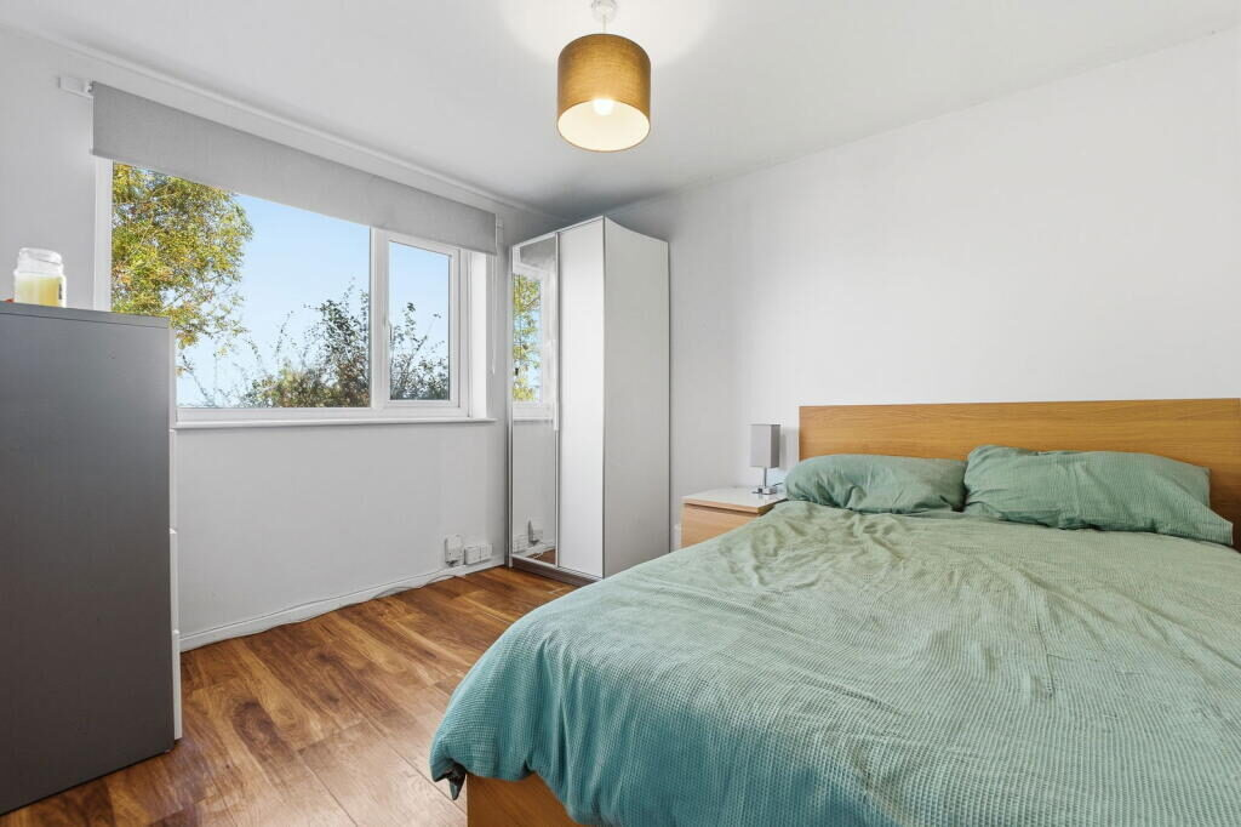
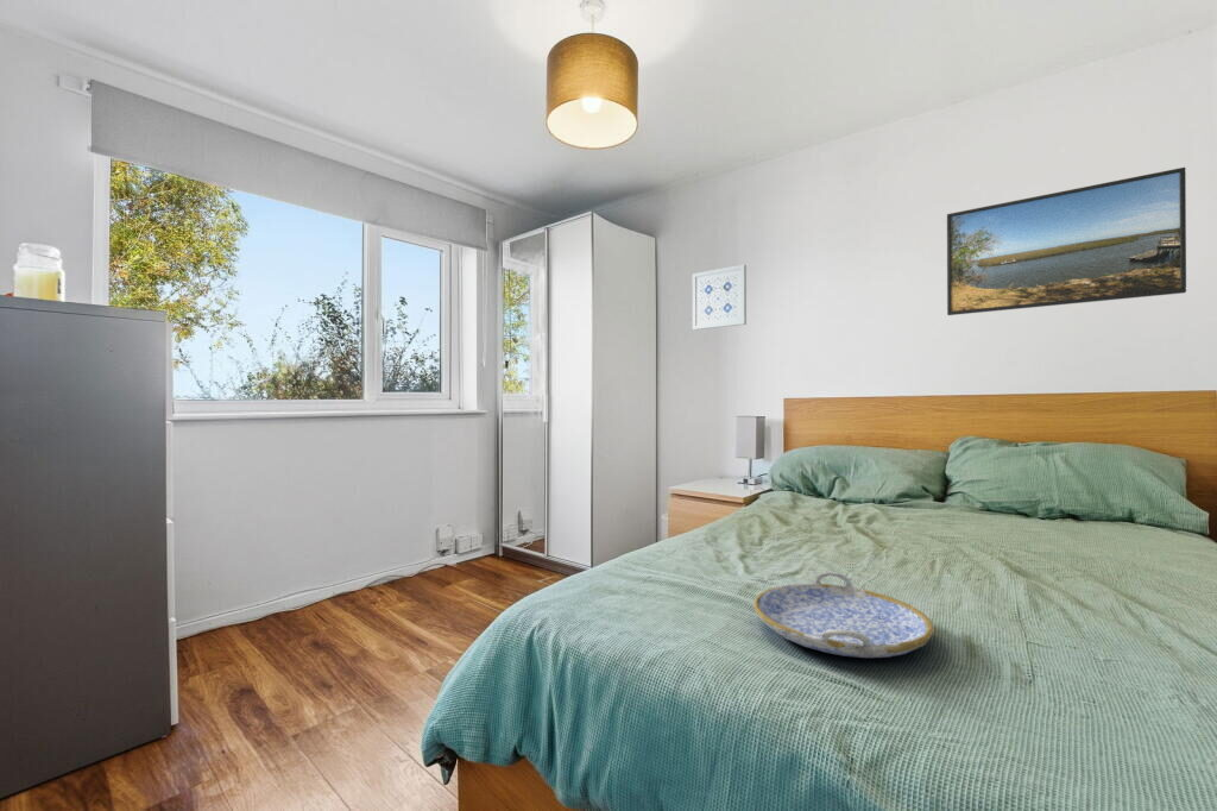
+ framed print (1053, 249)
+ wall art (718, 297)
+ serving tray (838, 614)
